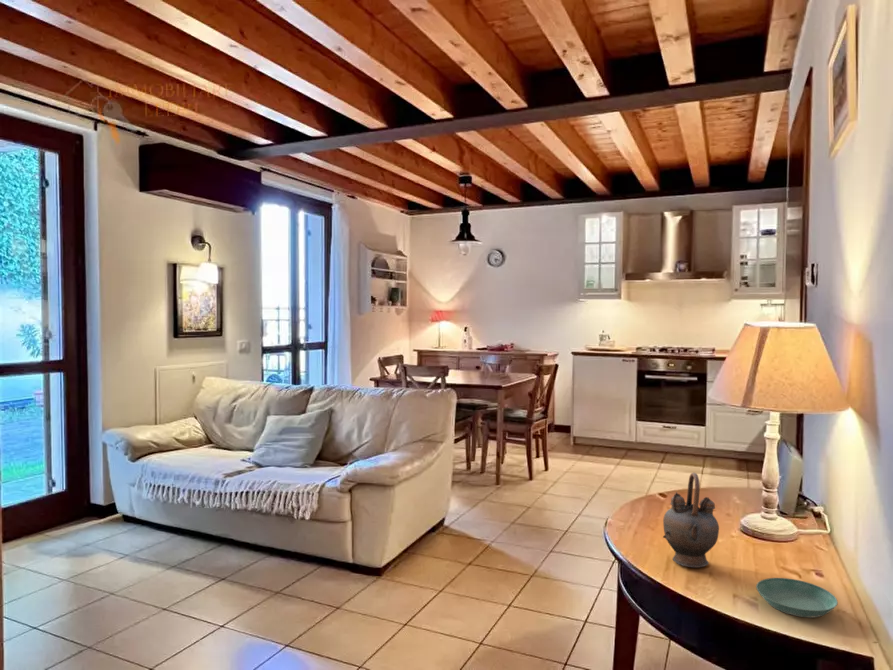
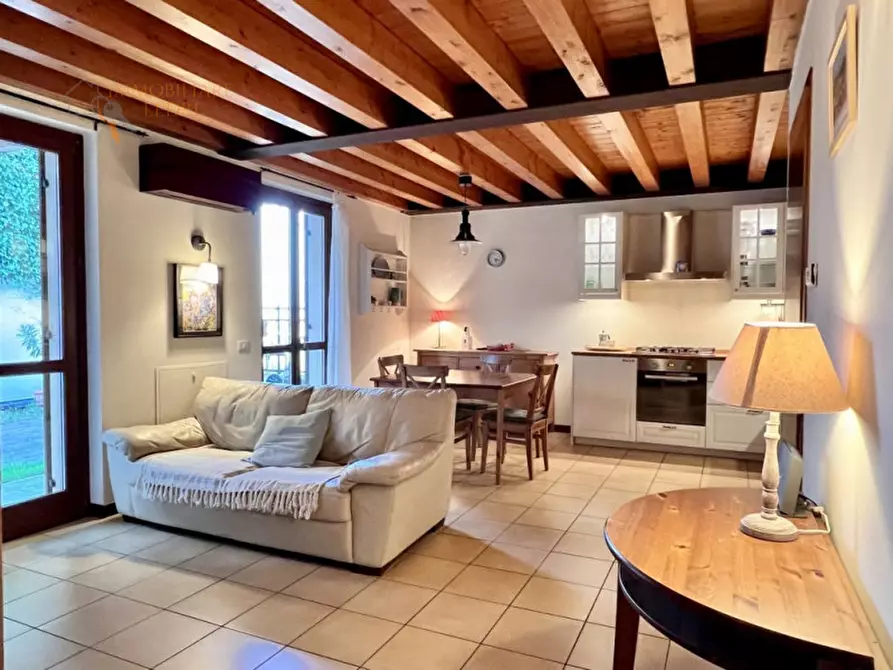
- teapot (691, 519)
- saucer (795, 599)
